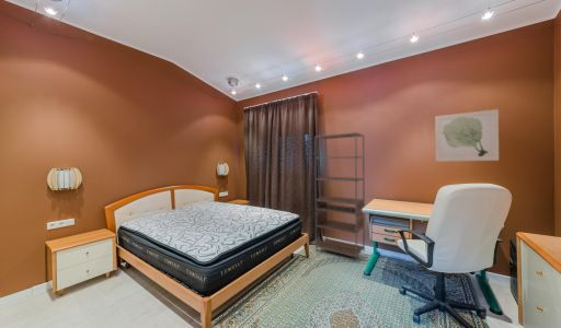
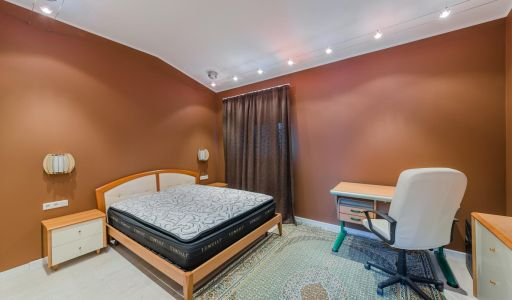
- wall art (465, 137)
- shelving unit (339, 197)
